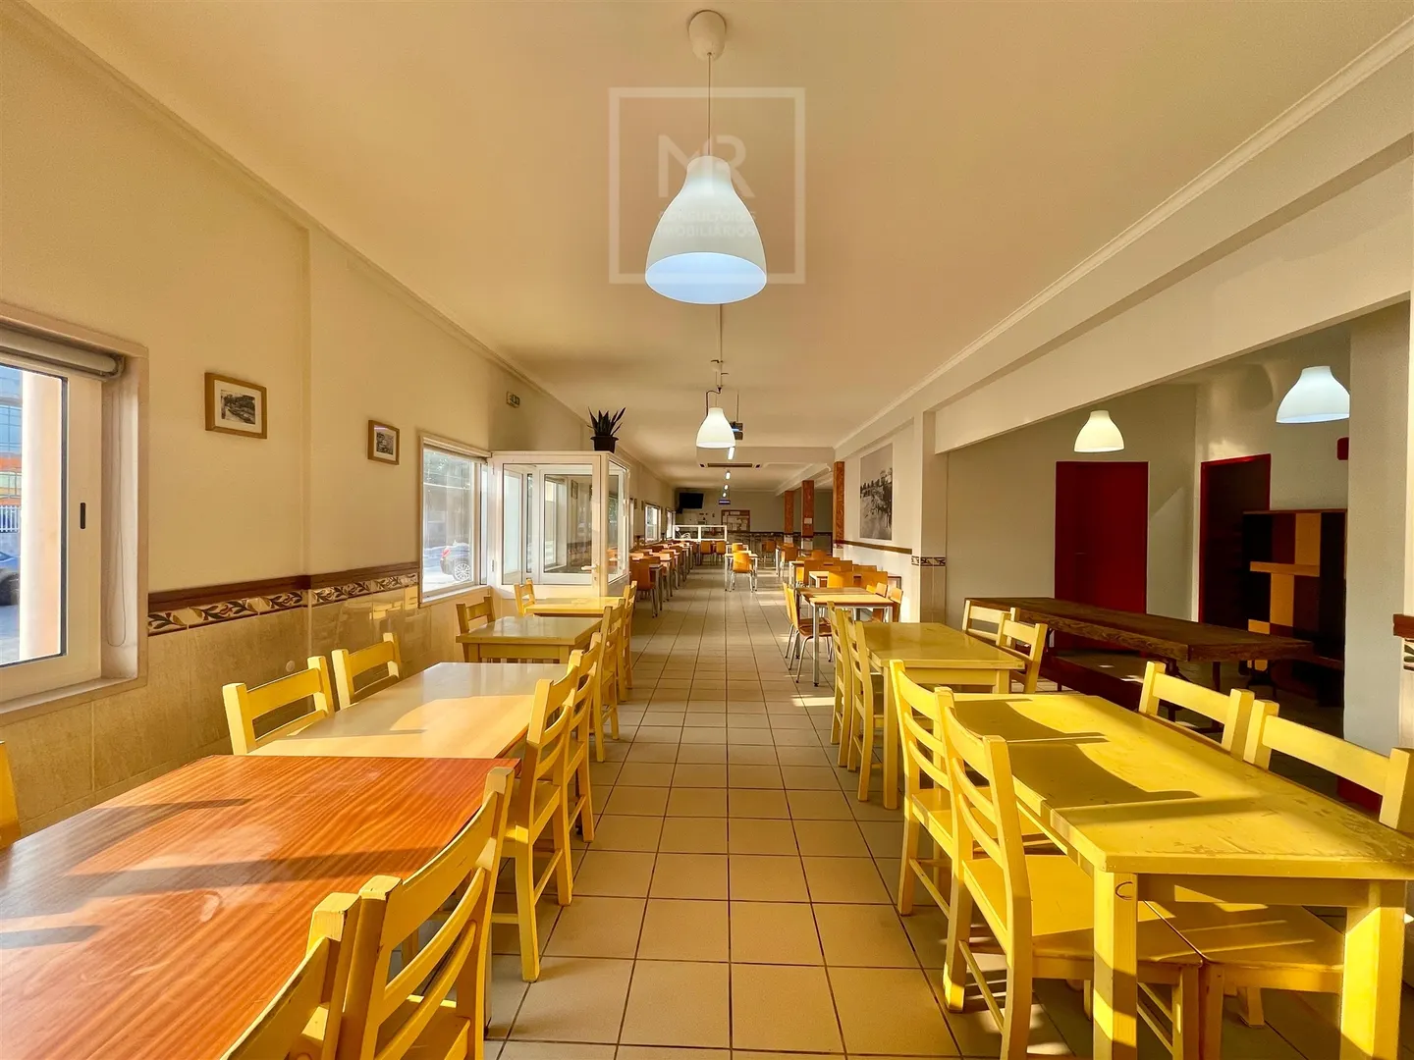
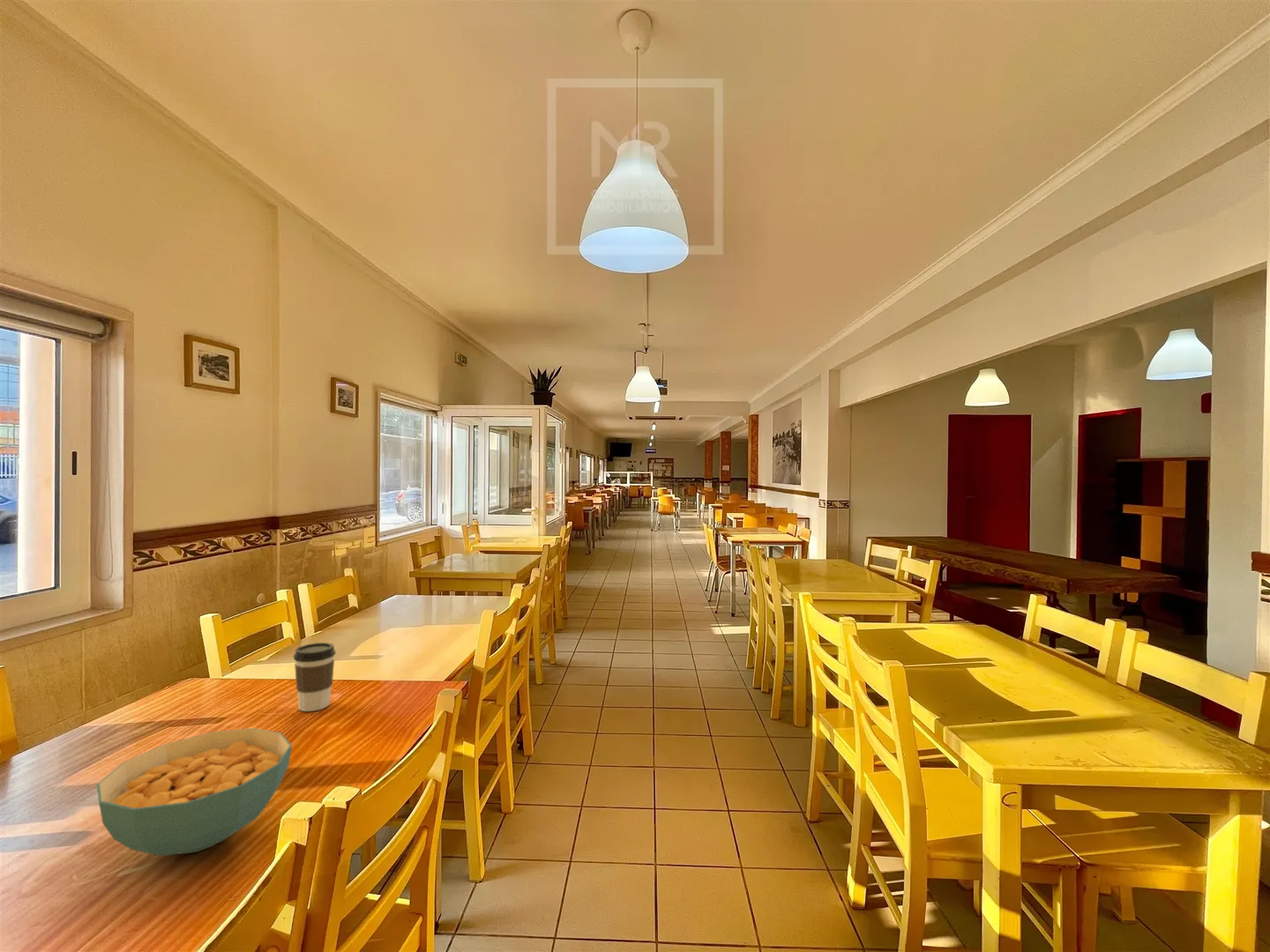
+ coffee cup (314, 676)
+ cereal bowl (200, 800)
